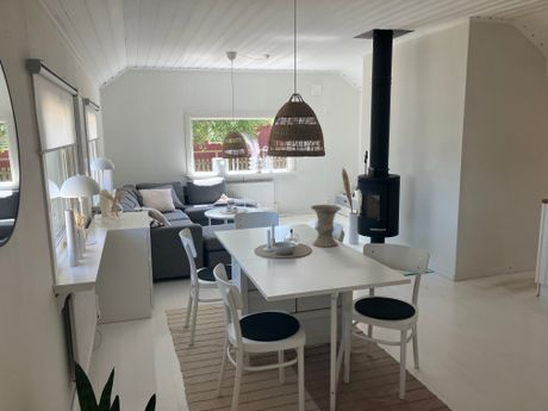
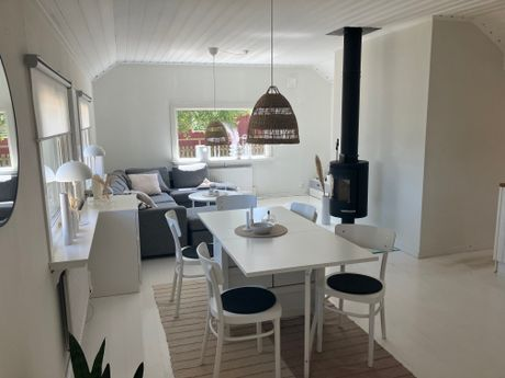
- vase (325, 225)
